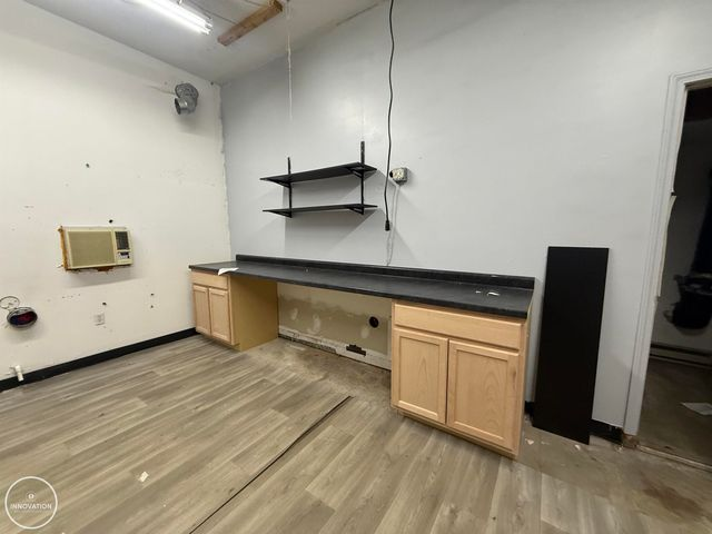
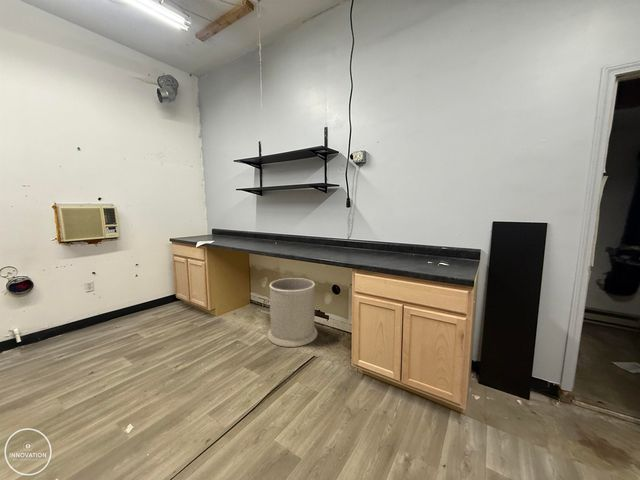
+ trash can (292, 309)
